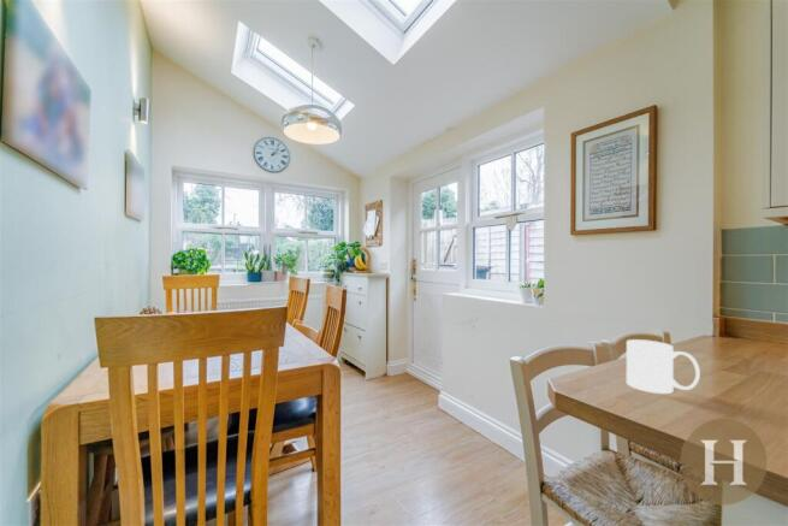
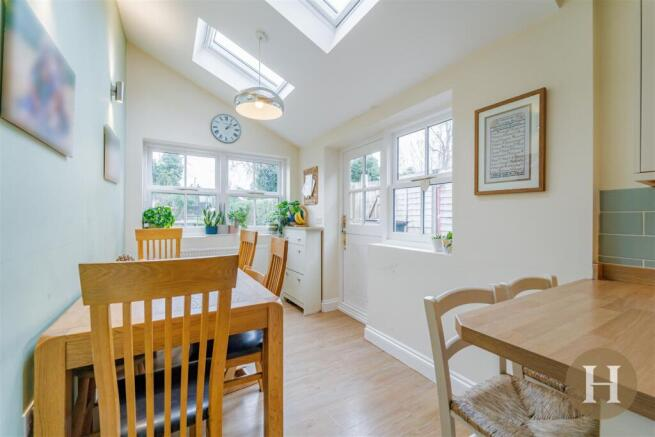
- mug (660, 367)
